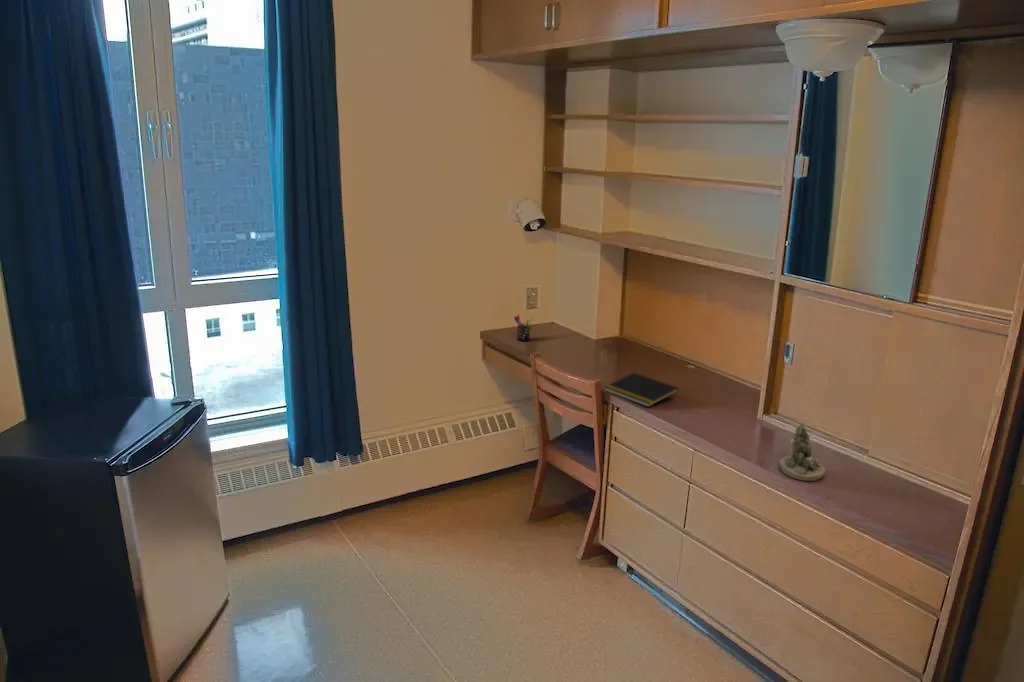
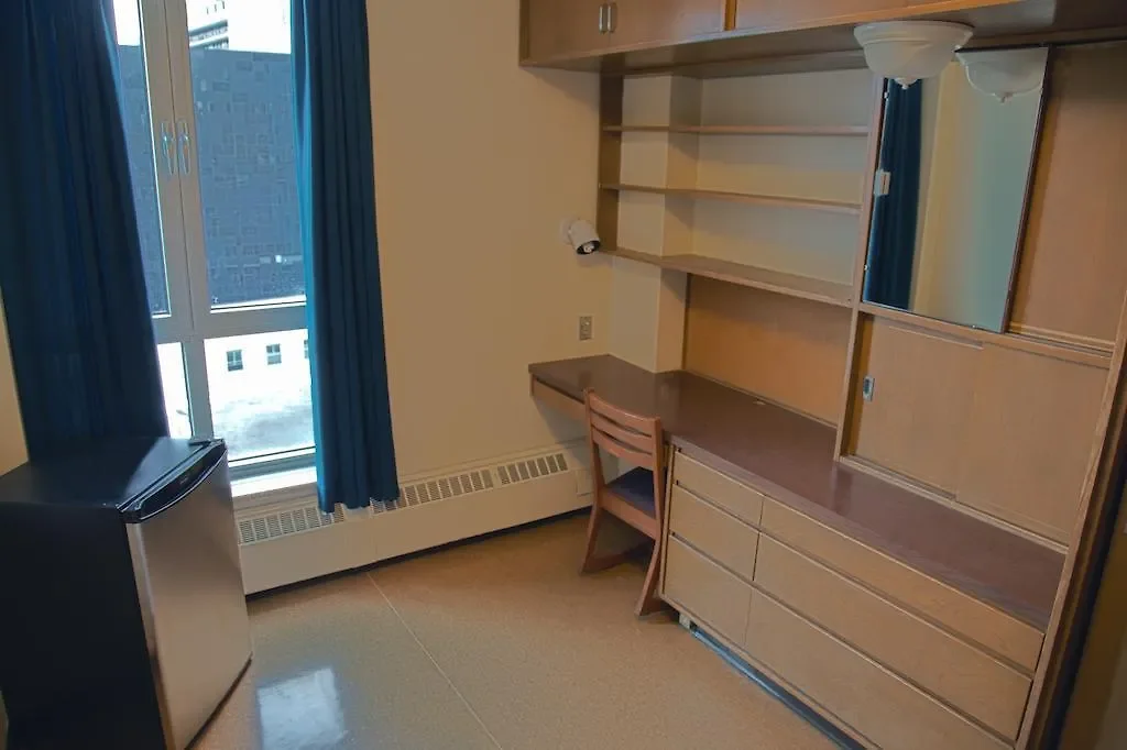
- succulent planter (804, 449)
- notepad (640, 389)
- pen holder (523, 327)
